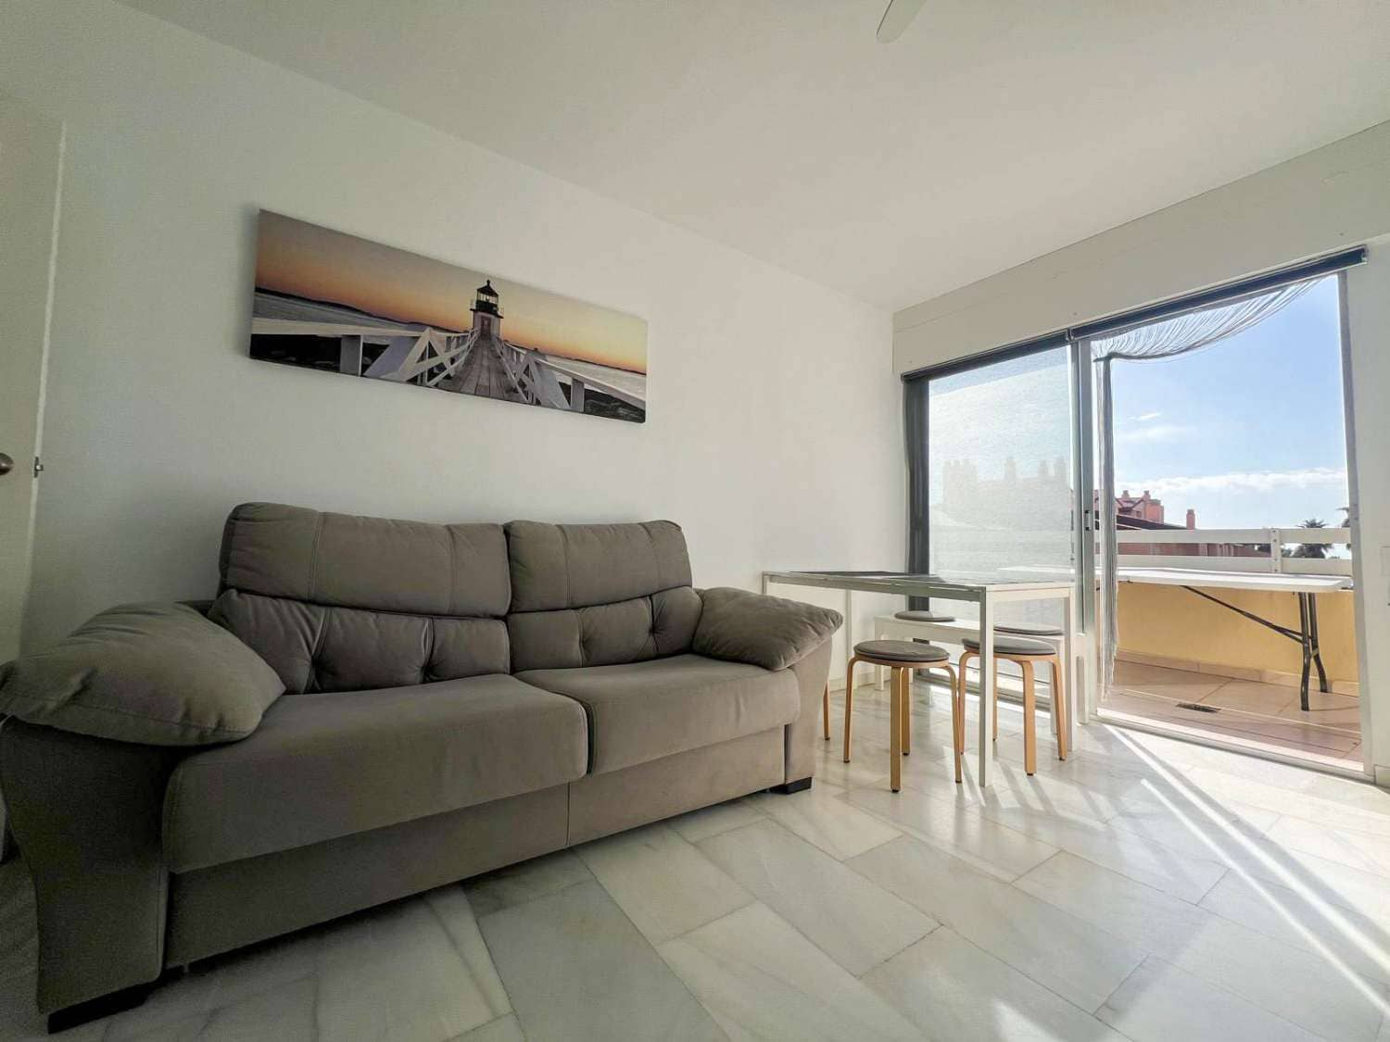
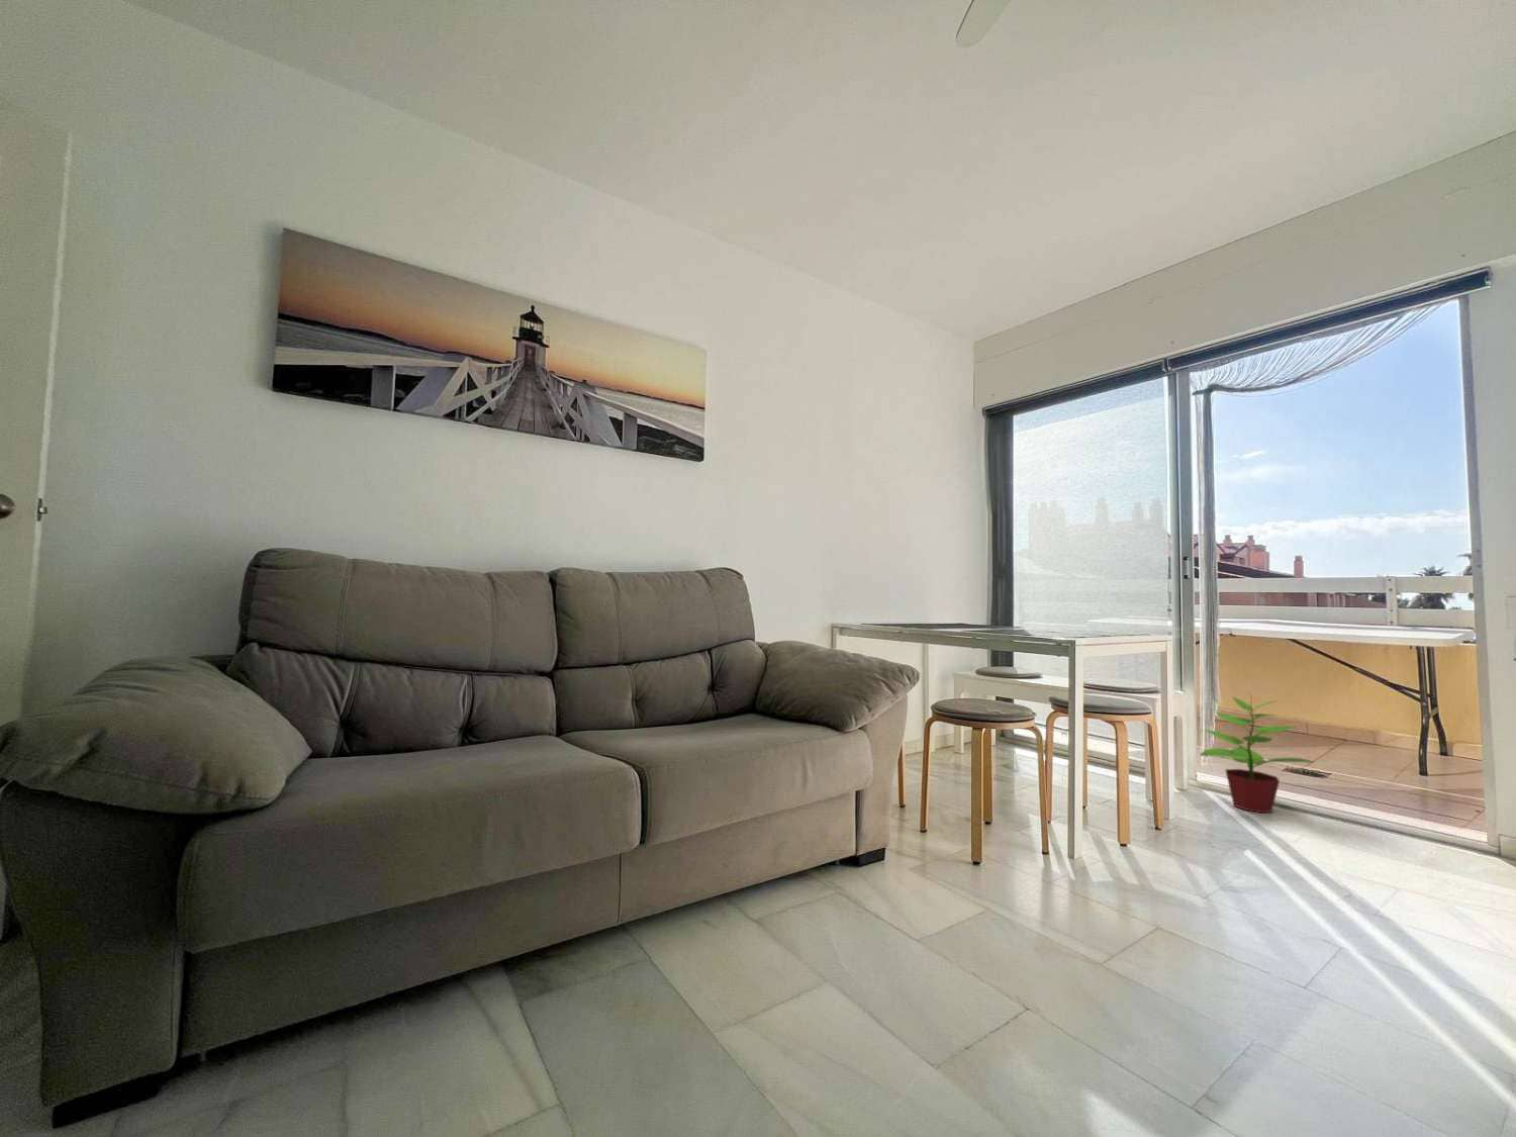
+ potted plant (1255, 751)
